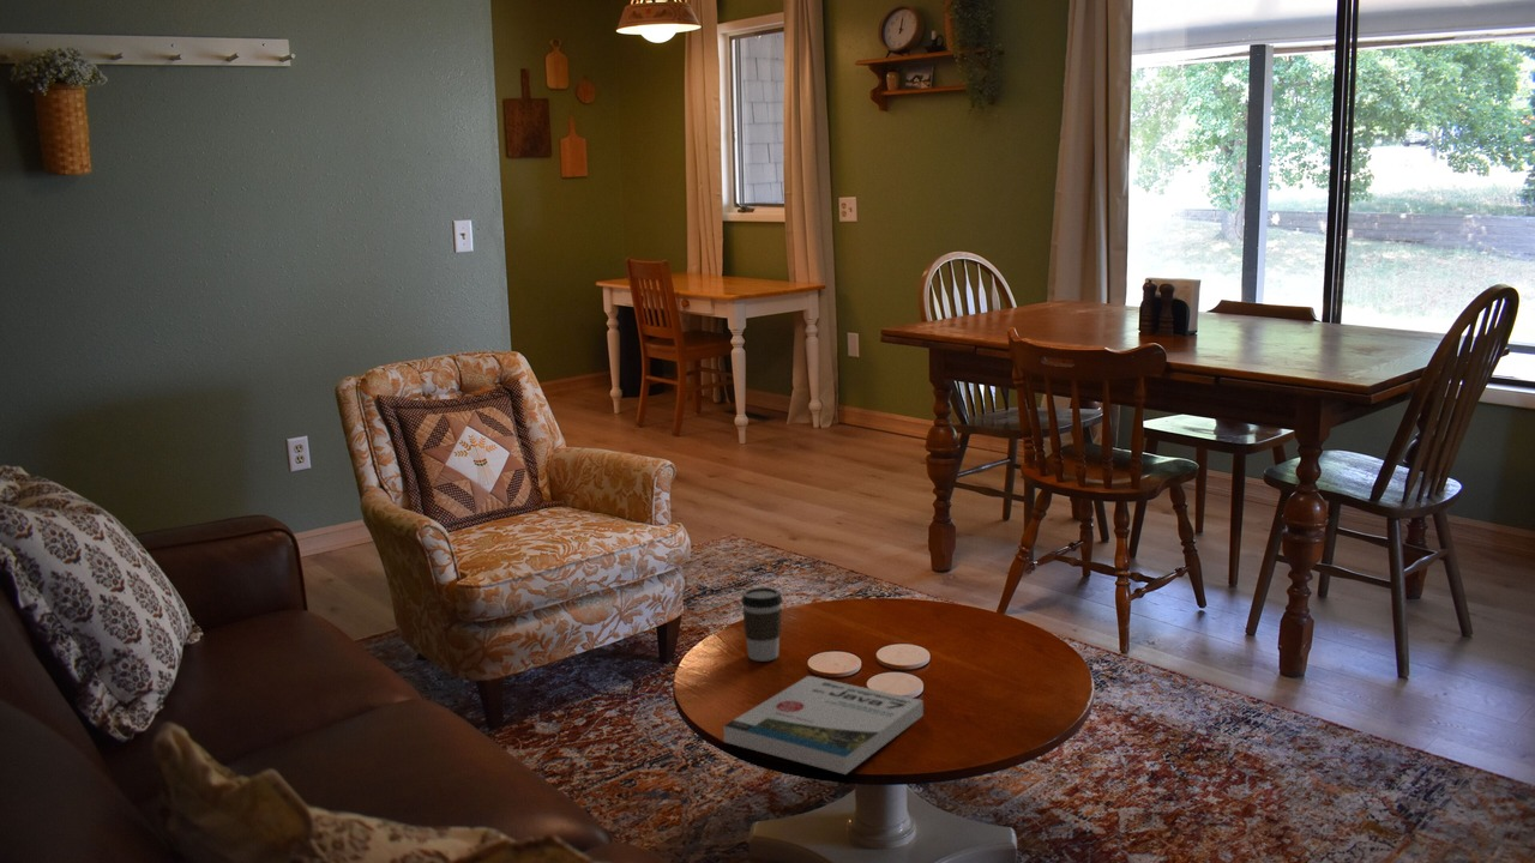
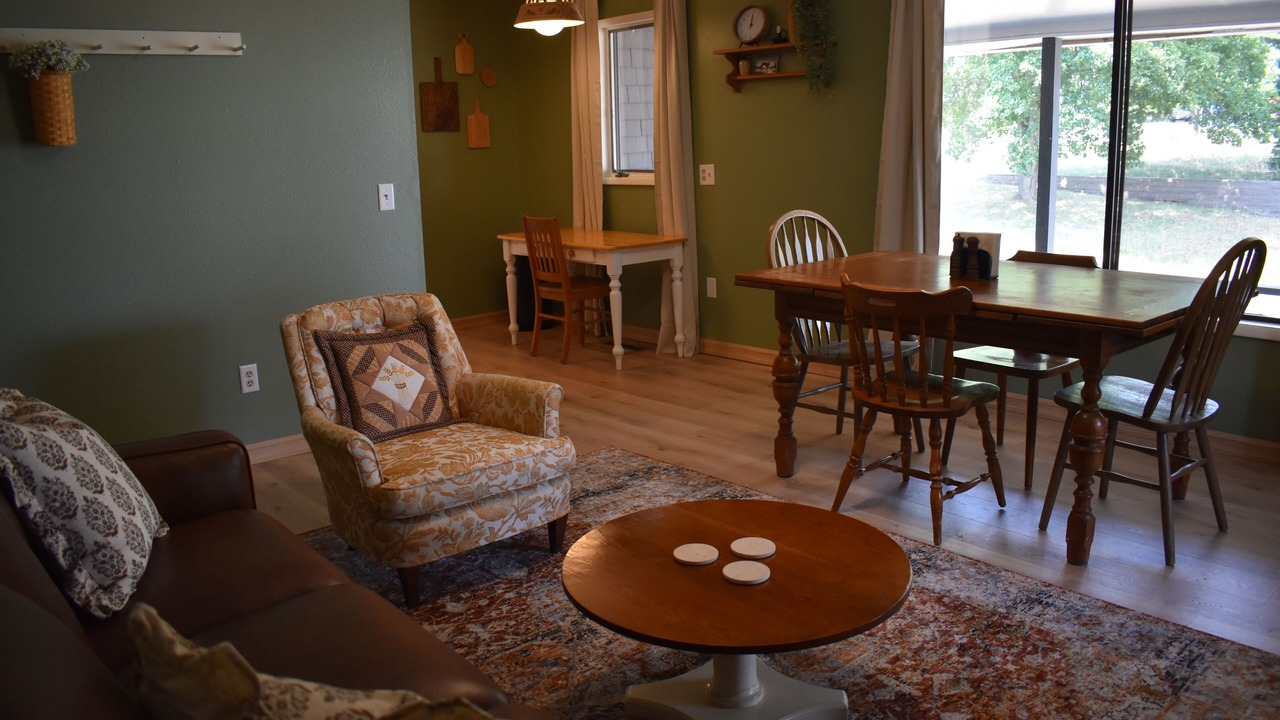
- book (825, 720)
- coffee cup (762, 624)
